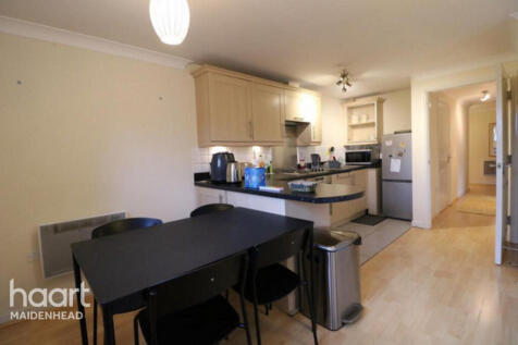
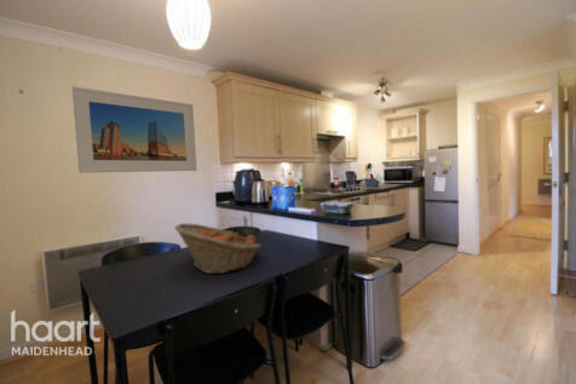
+ fruit basket (218, 242)
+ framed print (143, 134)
